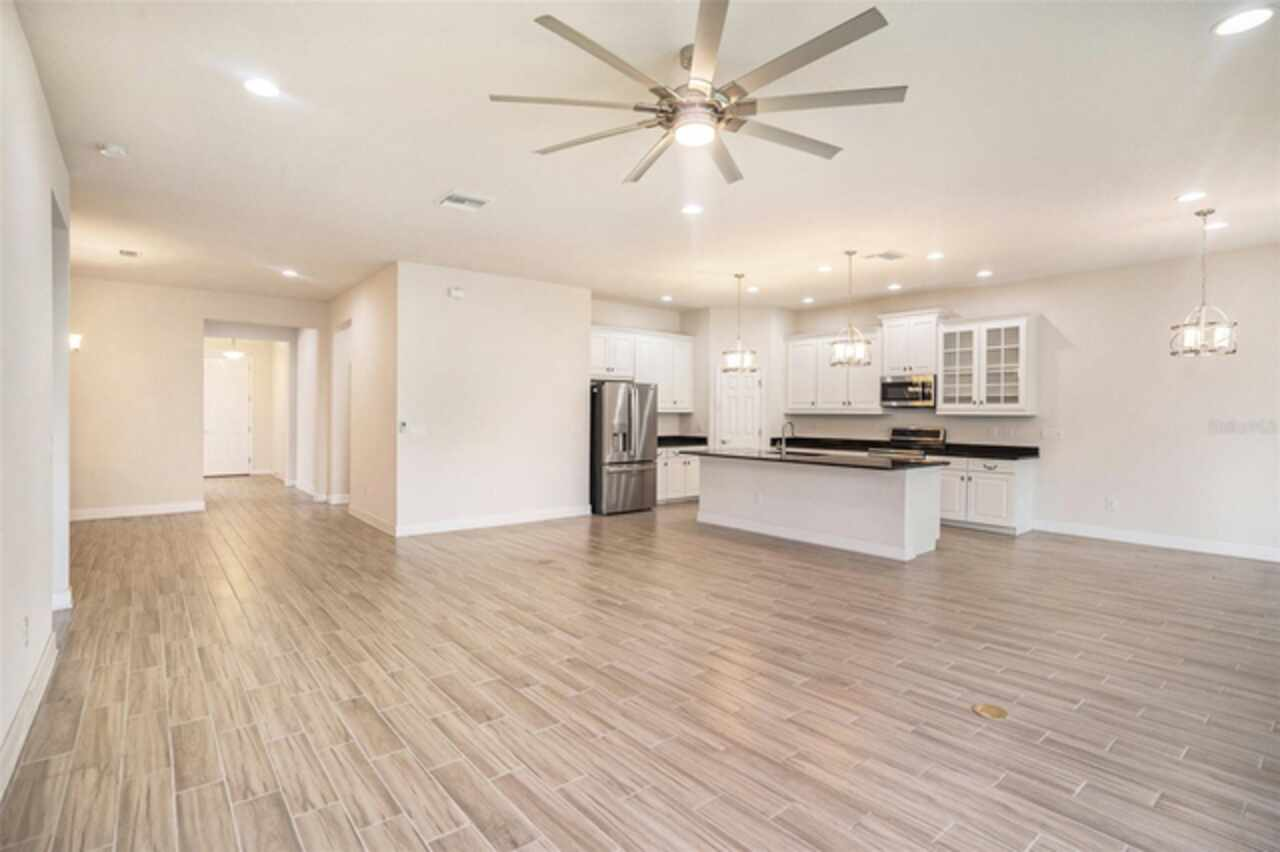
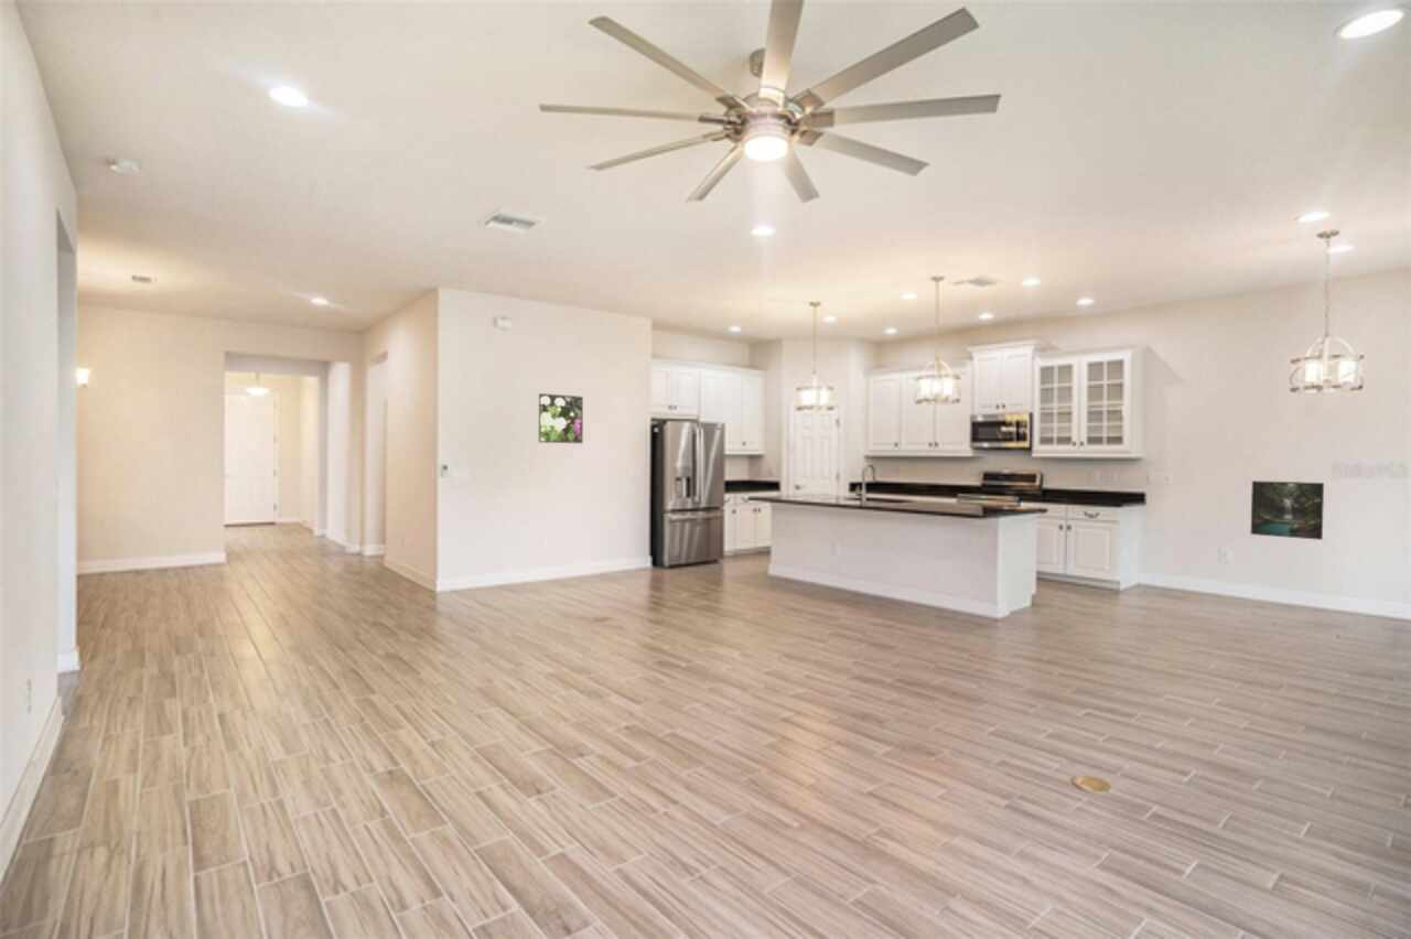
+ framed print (1285, 509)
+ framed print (561, 419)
